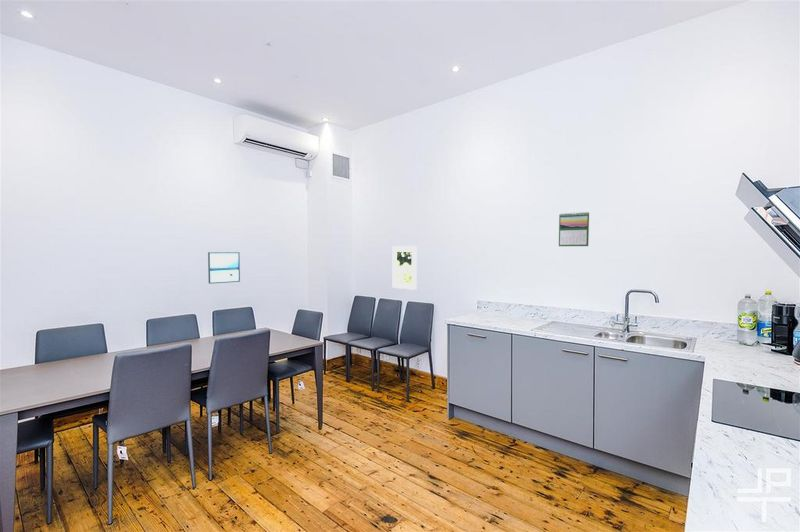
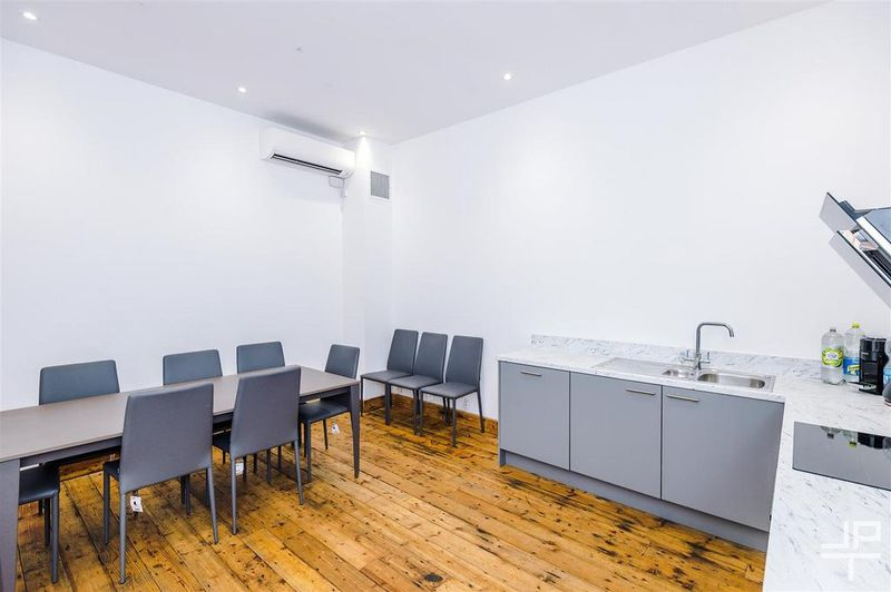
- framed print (224, 267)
- calendar (573, 229)
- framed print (404, 267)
